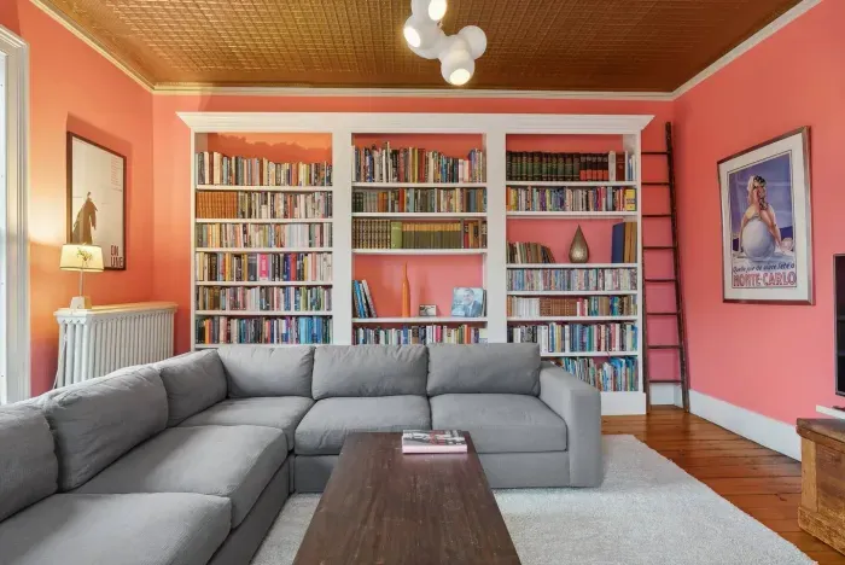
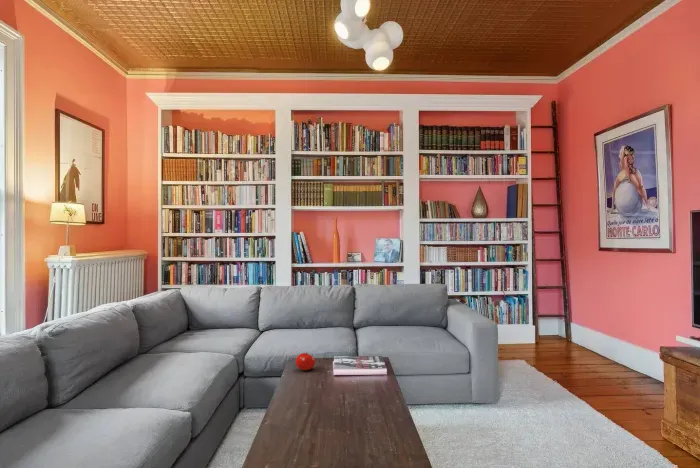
+ fruit (305, 360)
